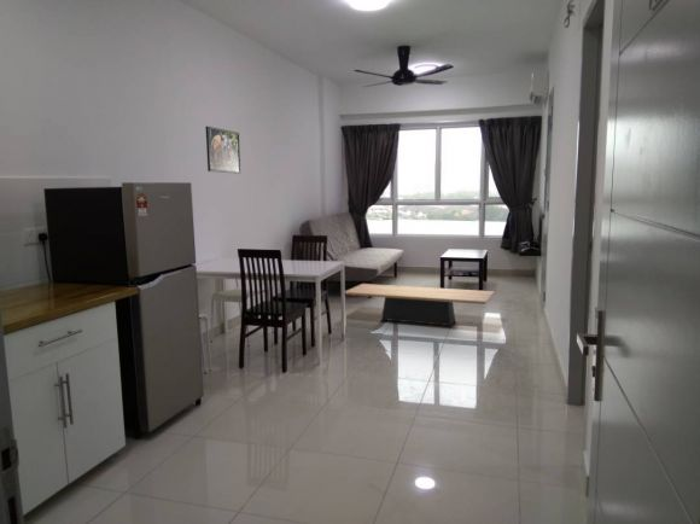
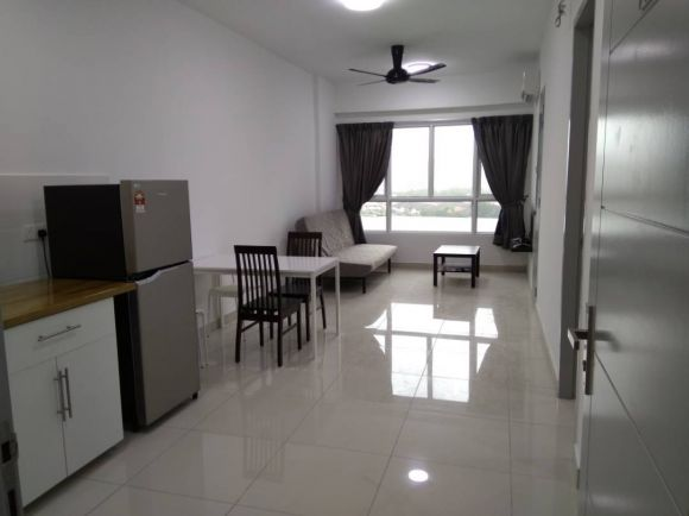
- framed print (223, 151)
- coffee table (418, 305)
